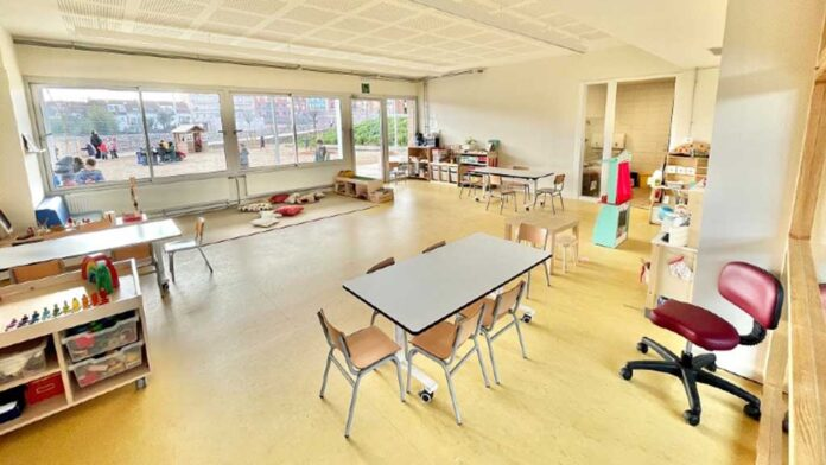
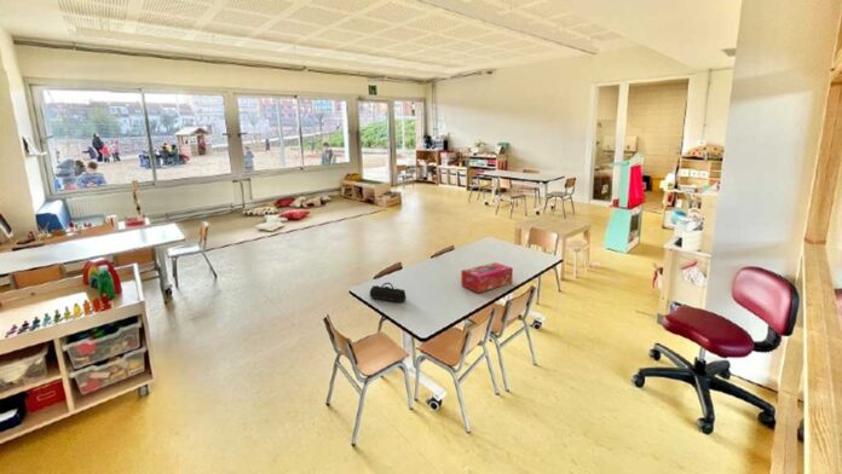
+ pencil case (387, 290)
+ tissue box (486, 276)
